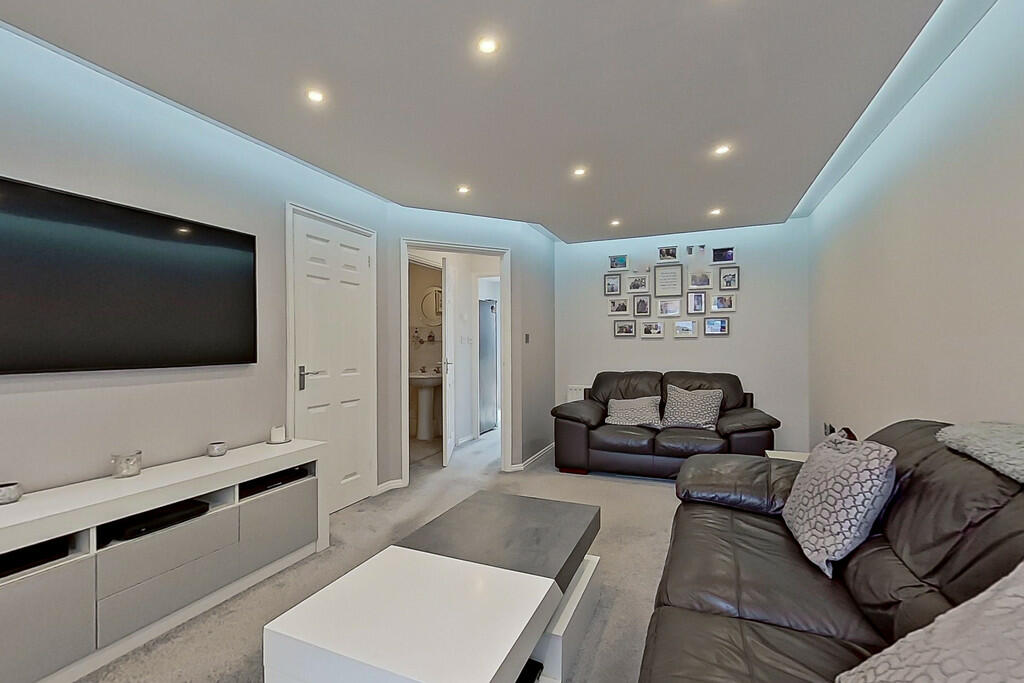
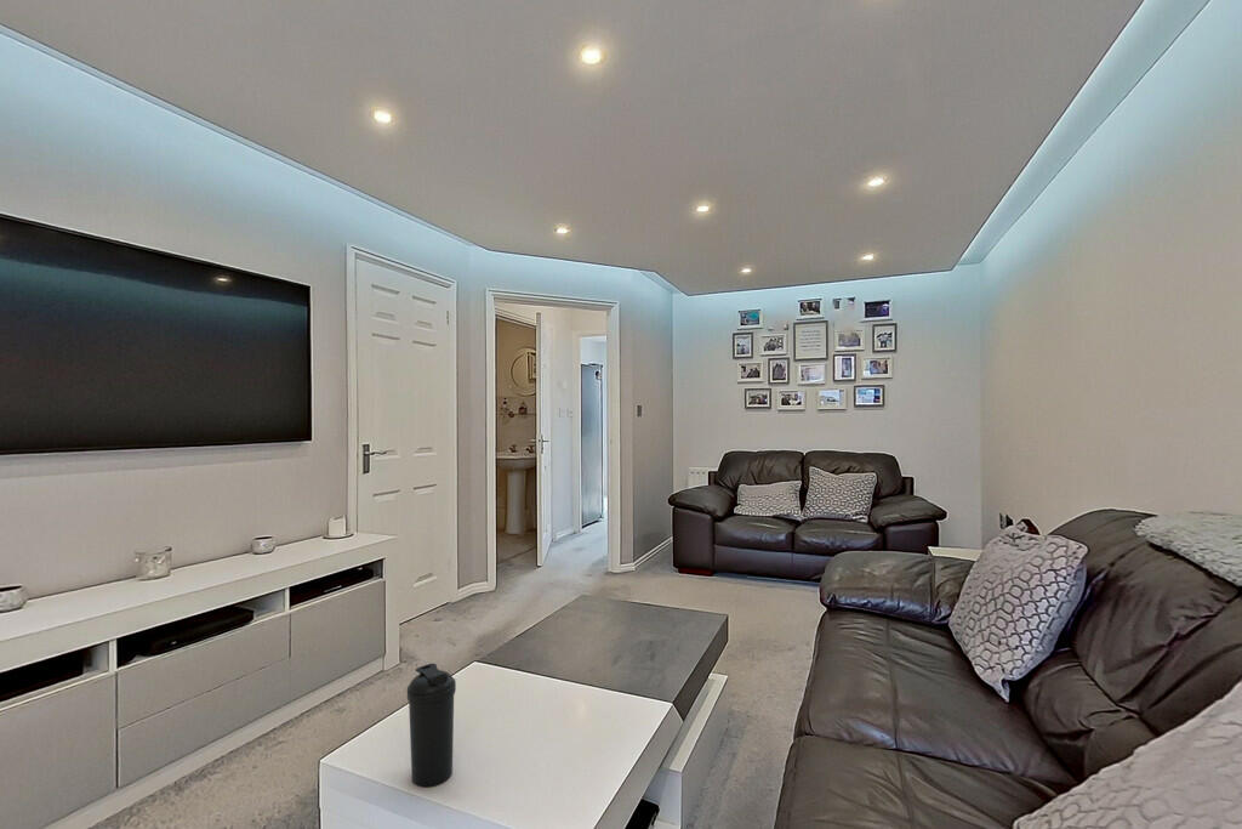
+ water bottle (432, 722)
